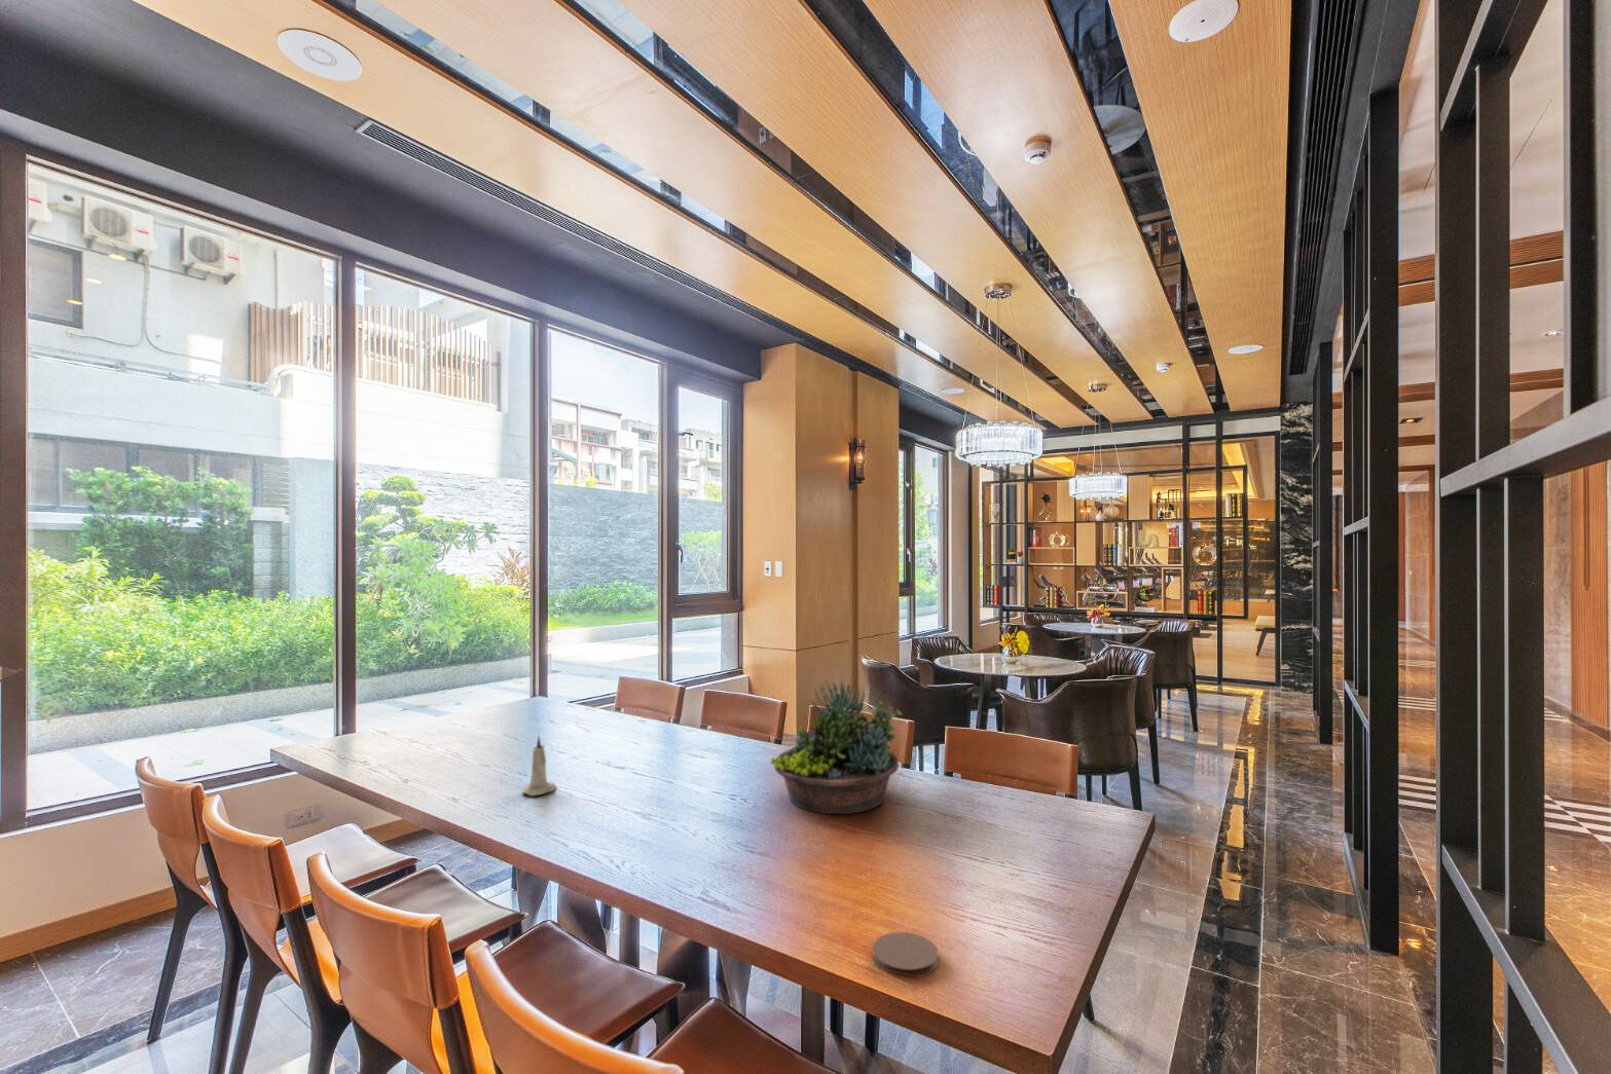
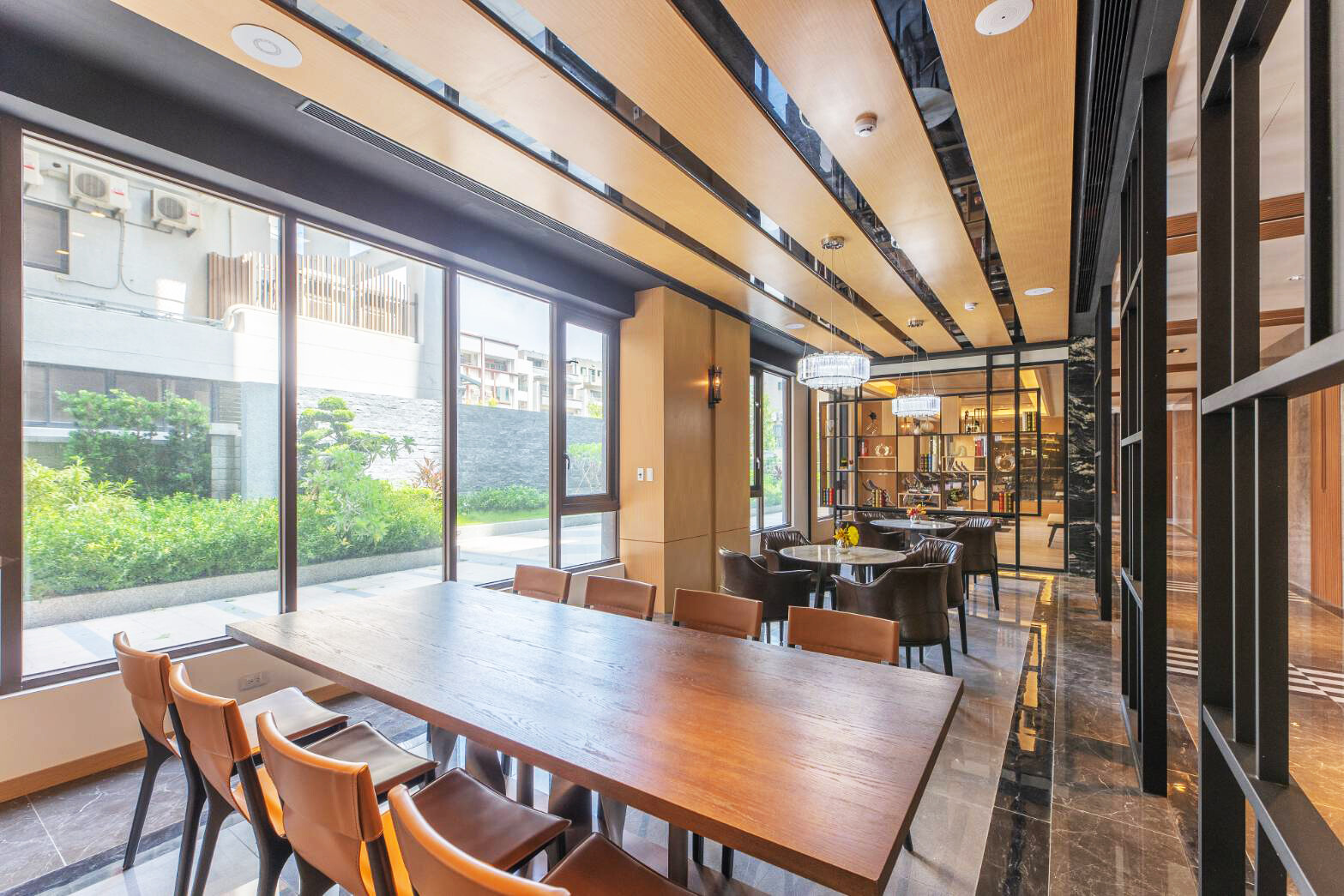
- coaster (905, 954)
- candle (539, 762)
- succulent planter (835, 741)
